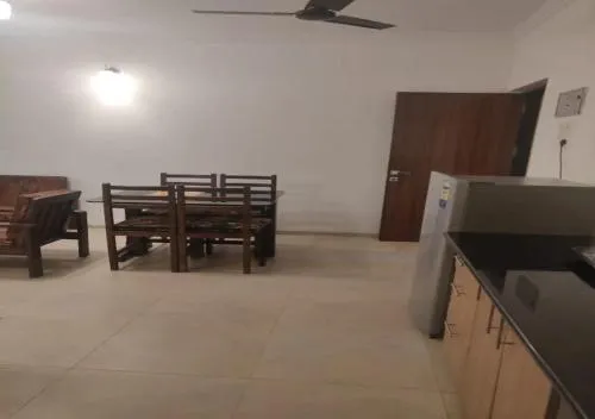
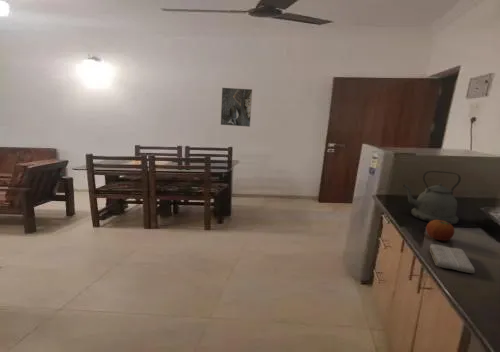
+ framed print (236, 107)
+ kettle (435, 195)
+ fruit (440, 230)
+ washcloth (450, 257)
